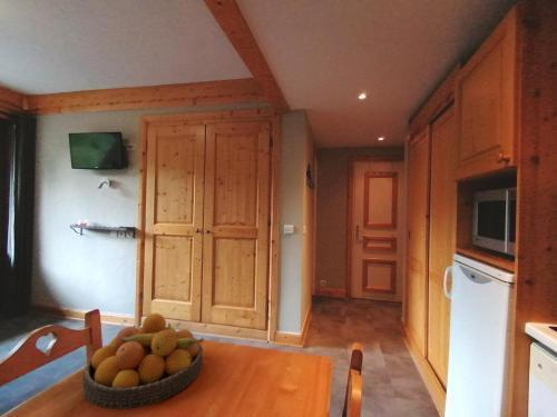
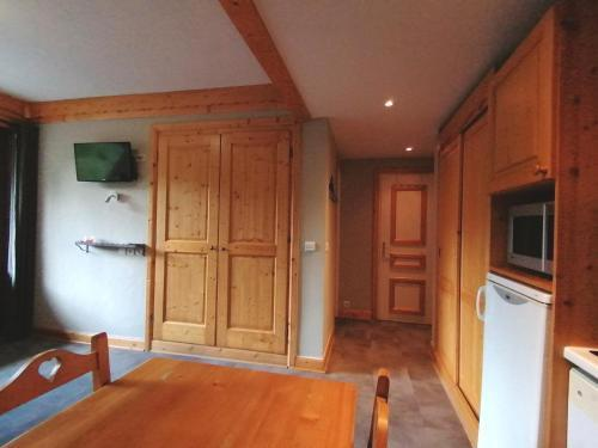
- fruit bowl (148, 348)
